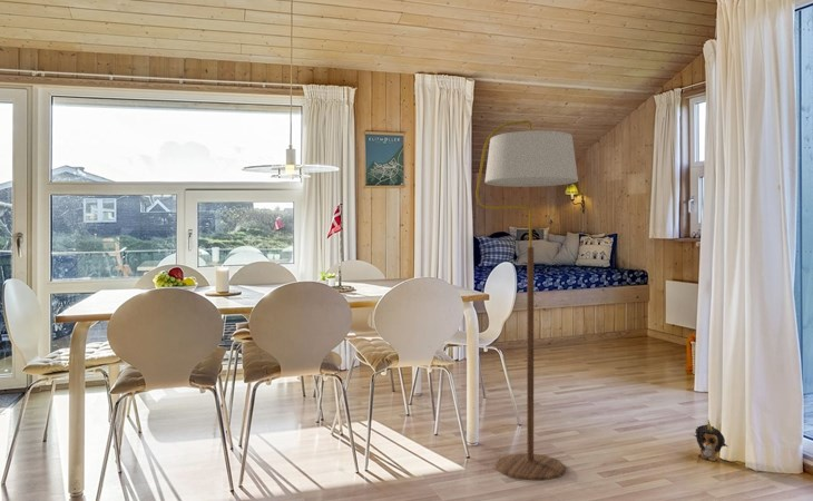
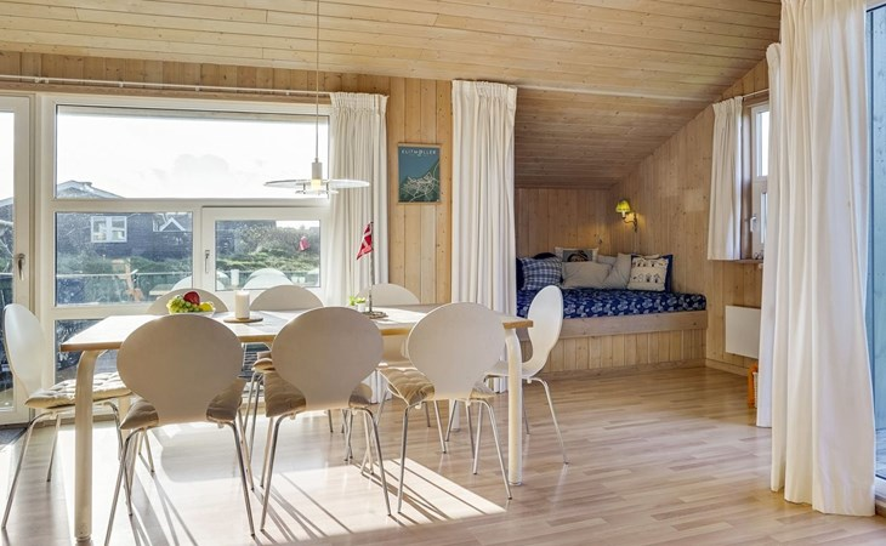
- plush toy (711, 438)
- floor lamp (527, 293)
